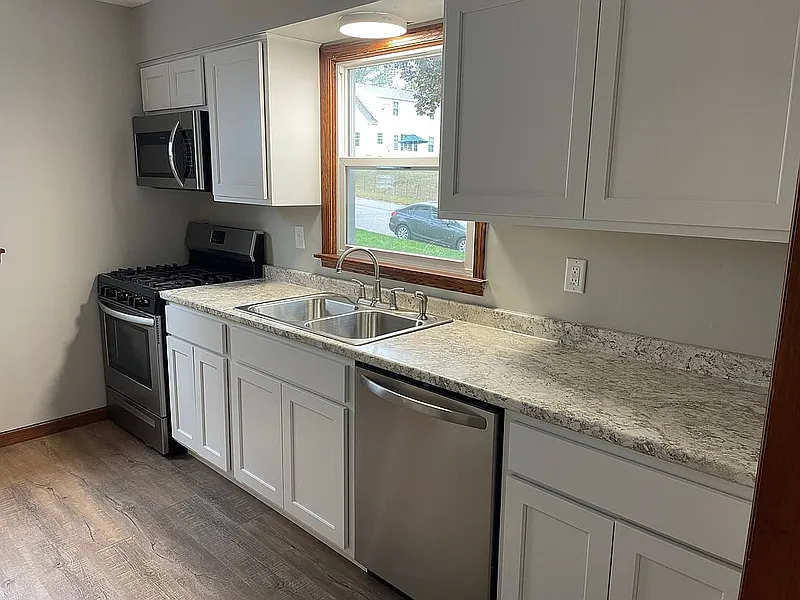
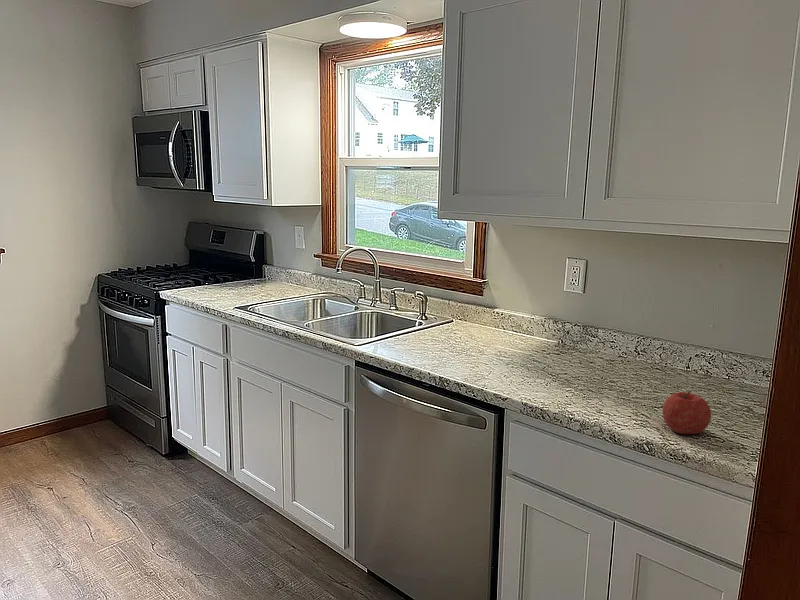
+ fruit (686, 410)
